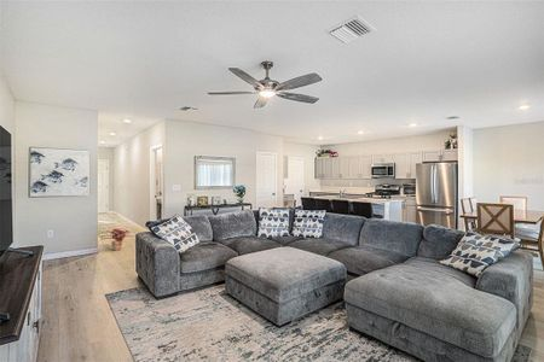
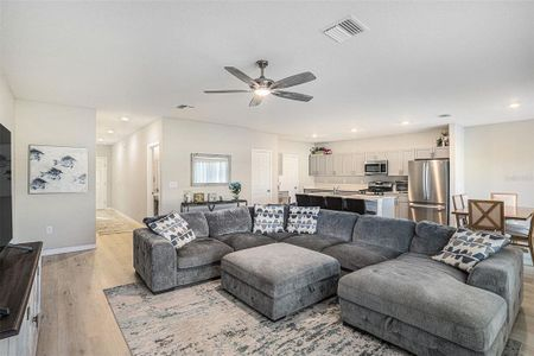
- potted plant (118, 239)
